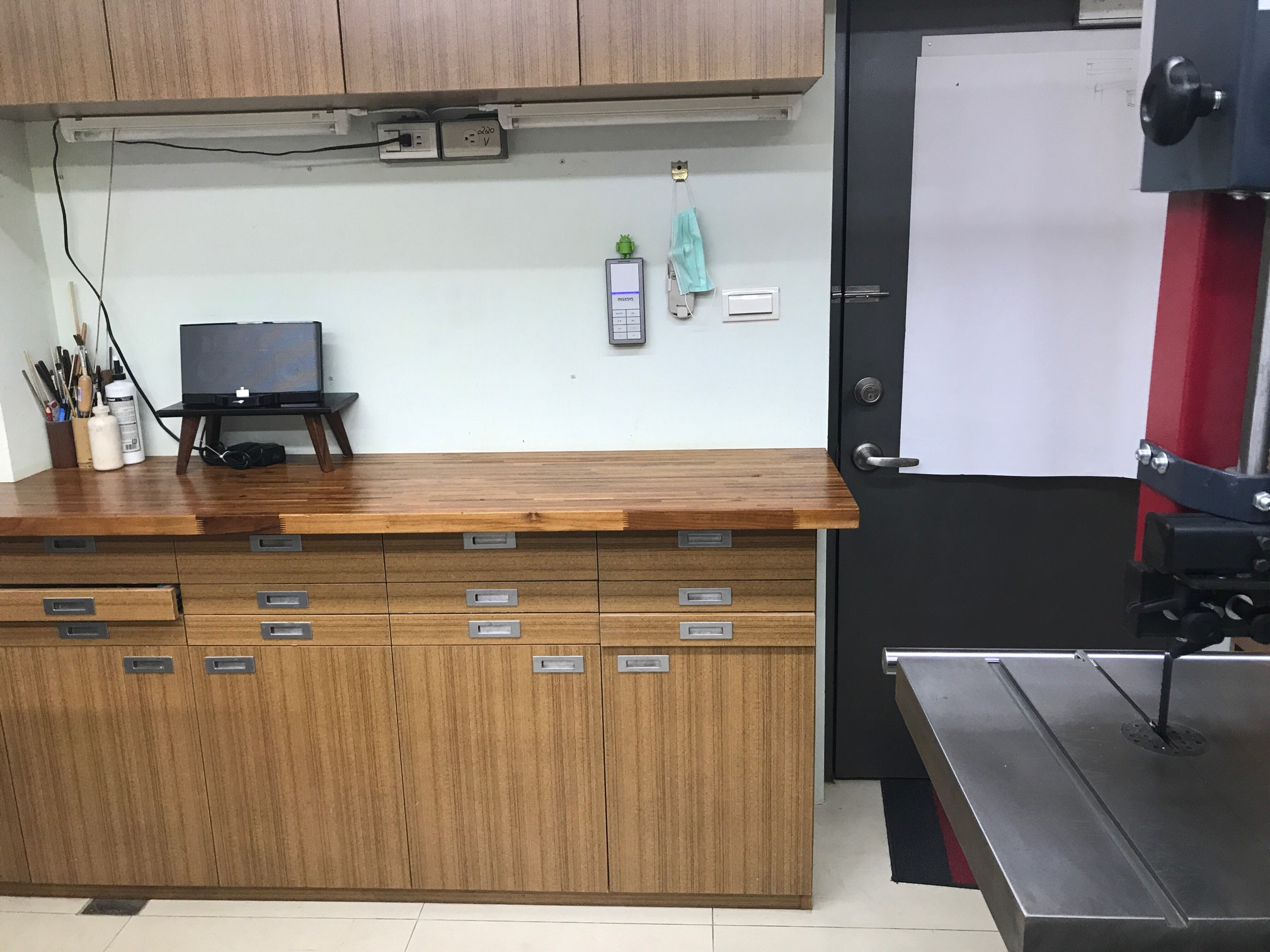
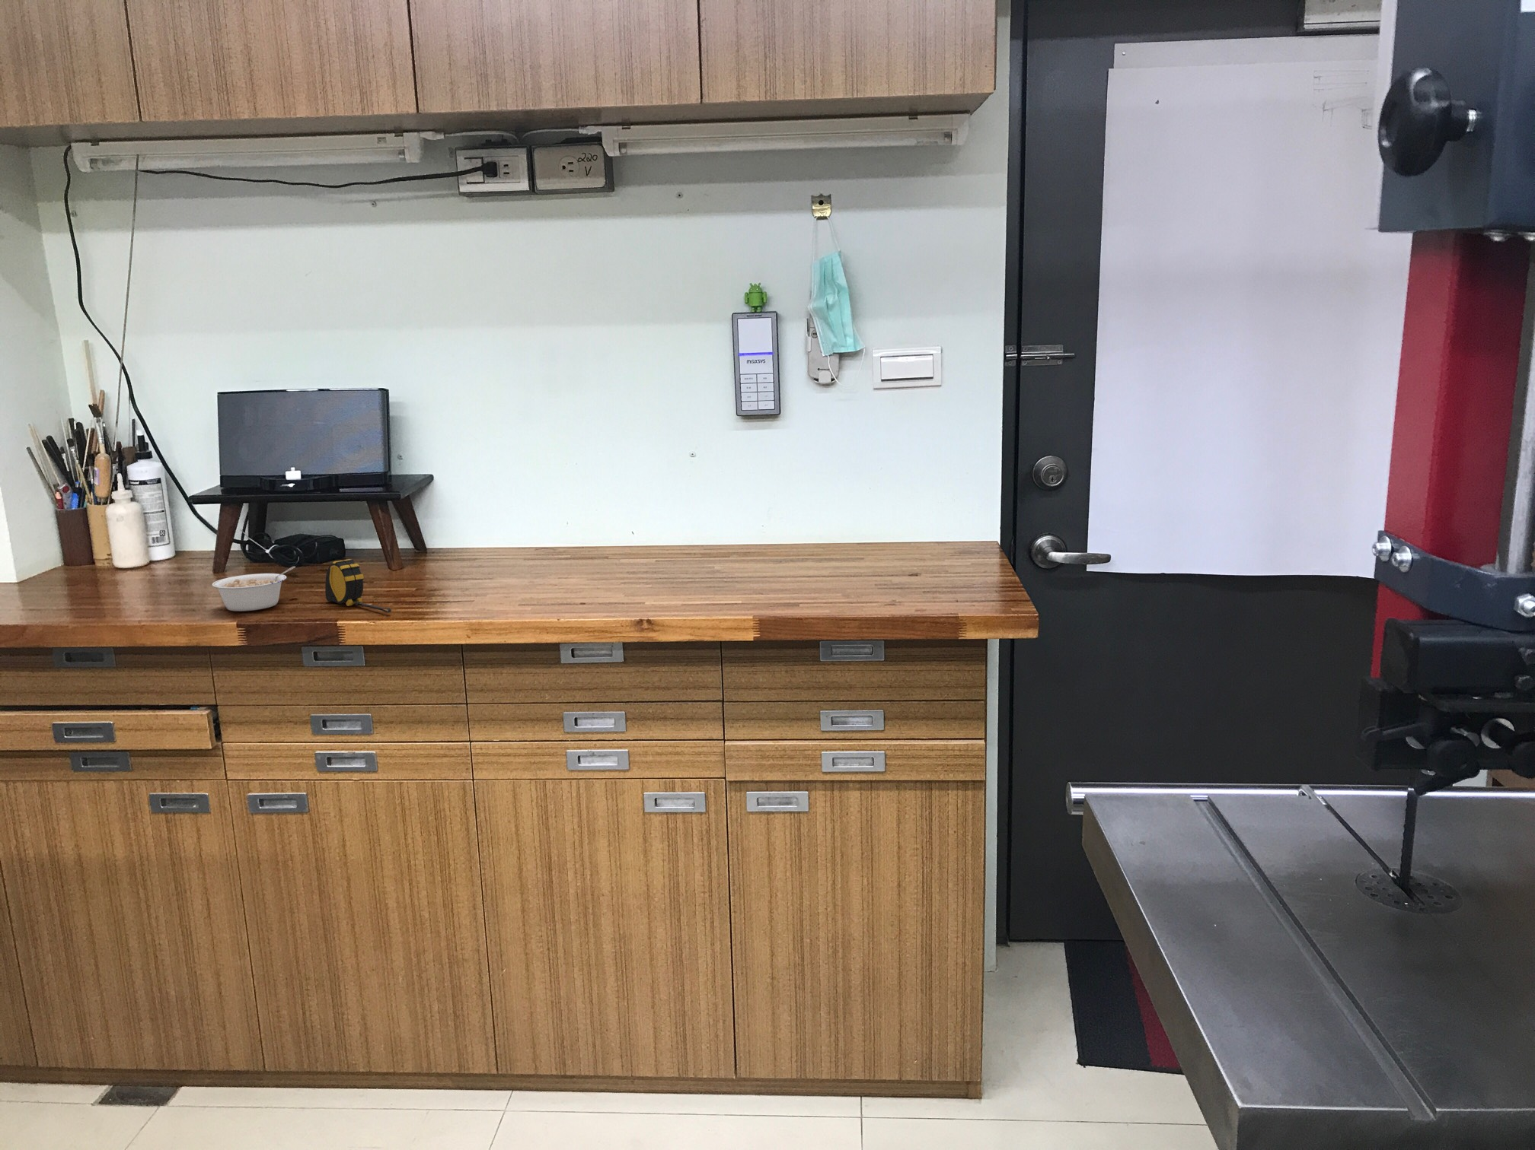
+ tape measure (359, 585)
+ legume (253, 589)
